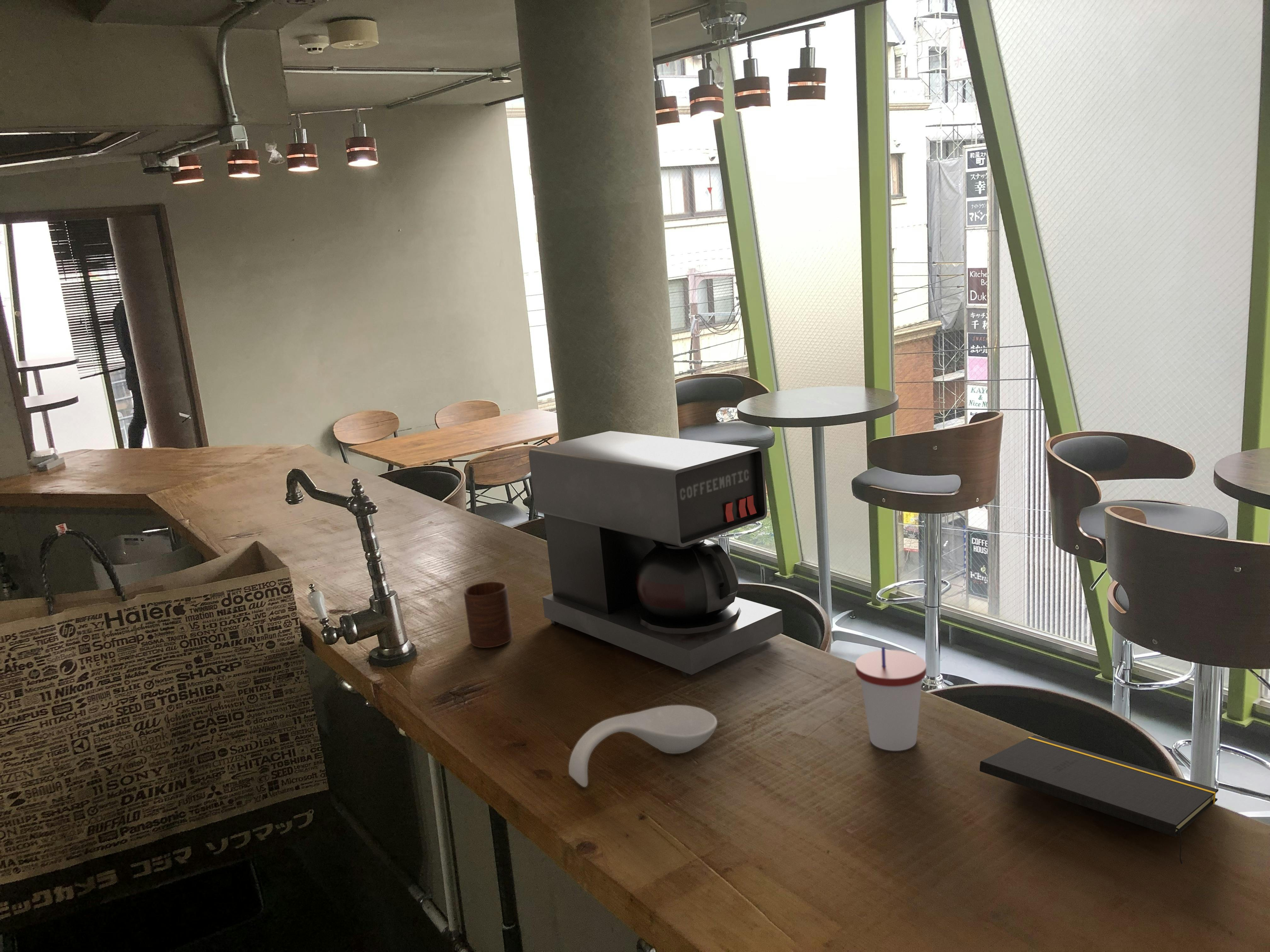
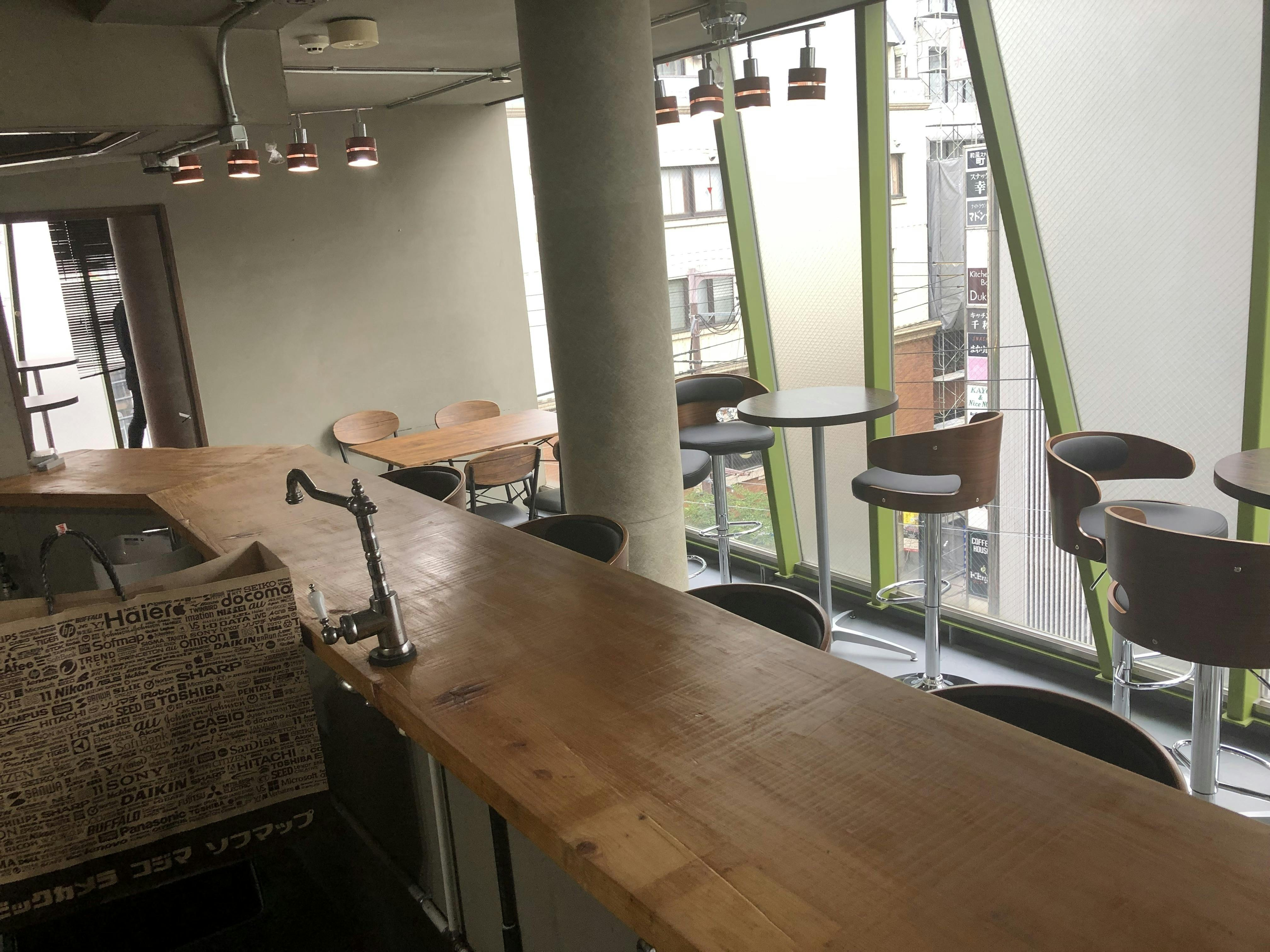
- cup (891, 692)
- notepad (1096, 780)
- coffee maker (649, 541)
- cup (489, 612)
- spoon rest (644, 735)
